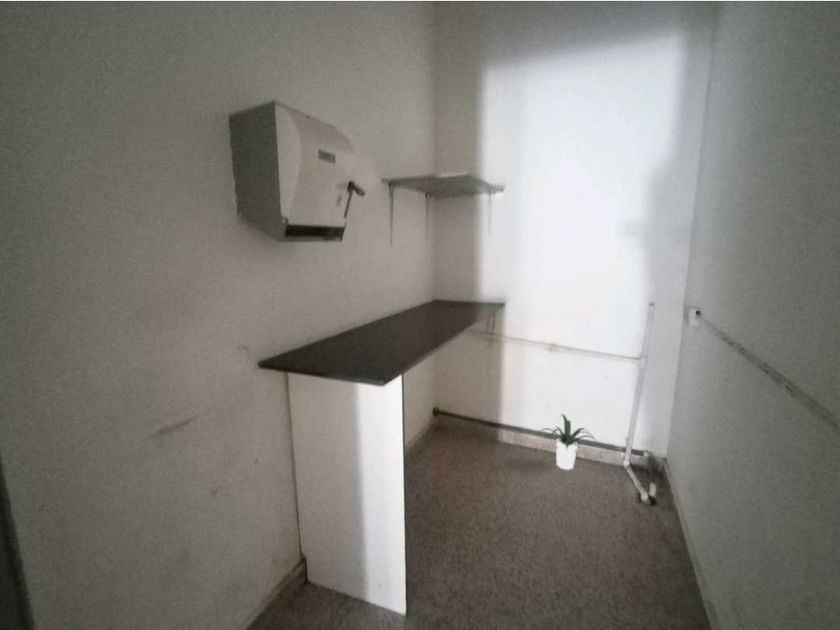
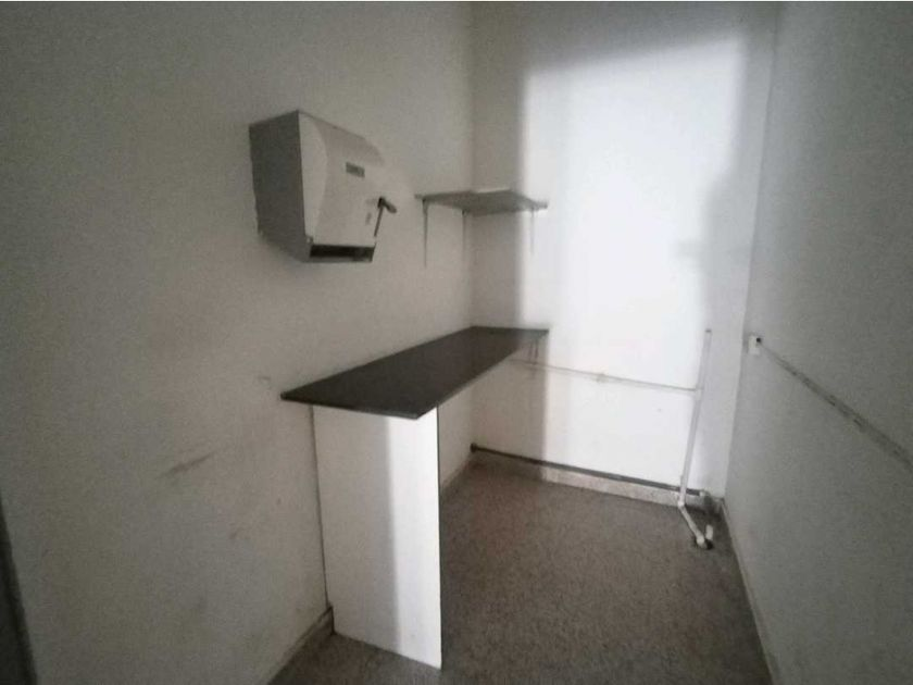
- potted plant (566, 444)
